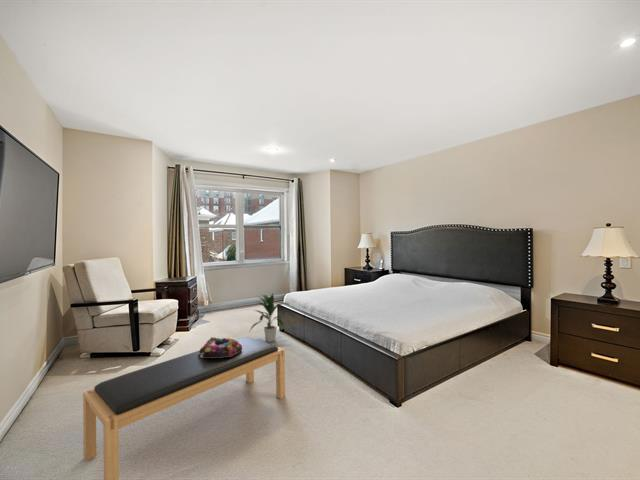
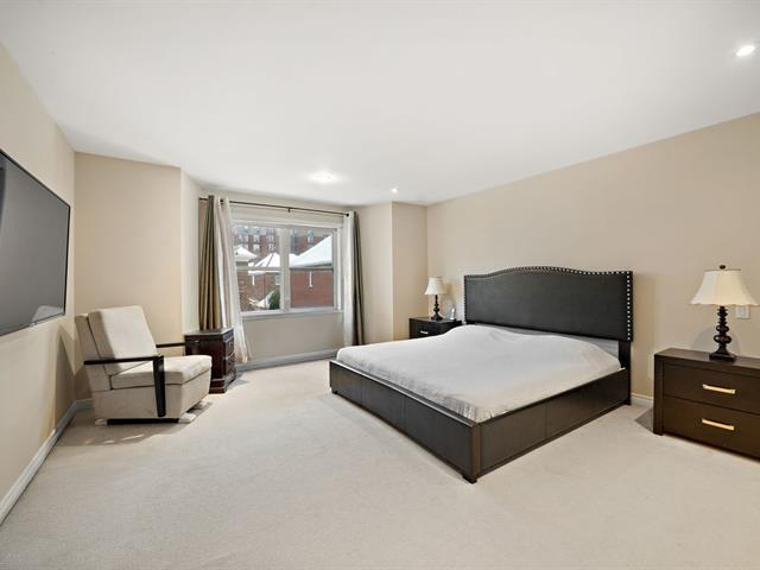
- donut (220, 345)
- indoor plant (267, 316)
- bench (200, 391)
